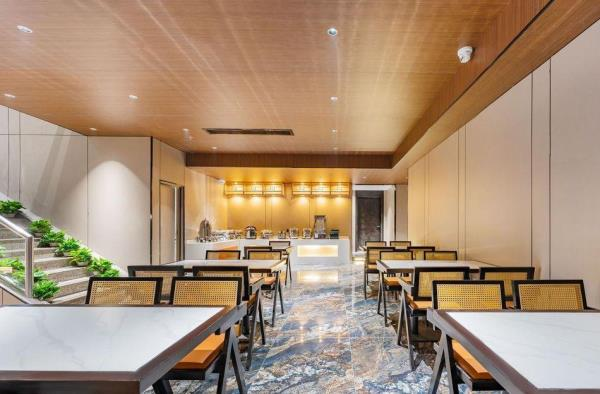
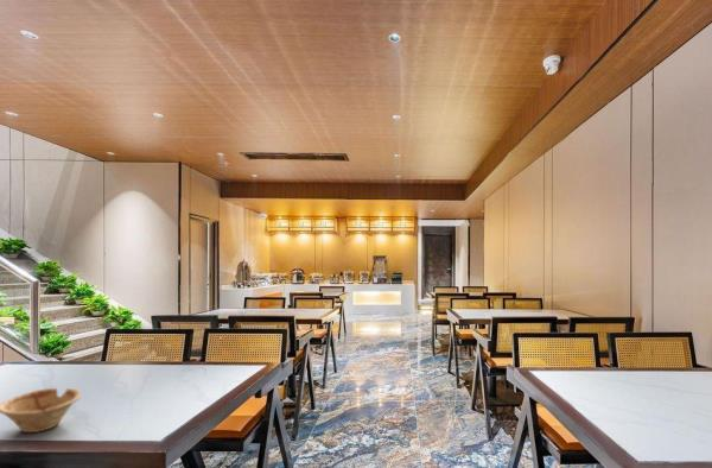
+ dish (40, 412)
